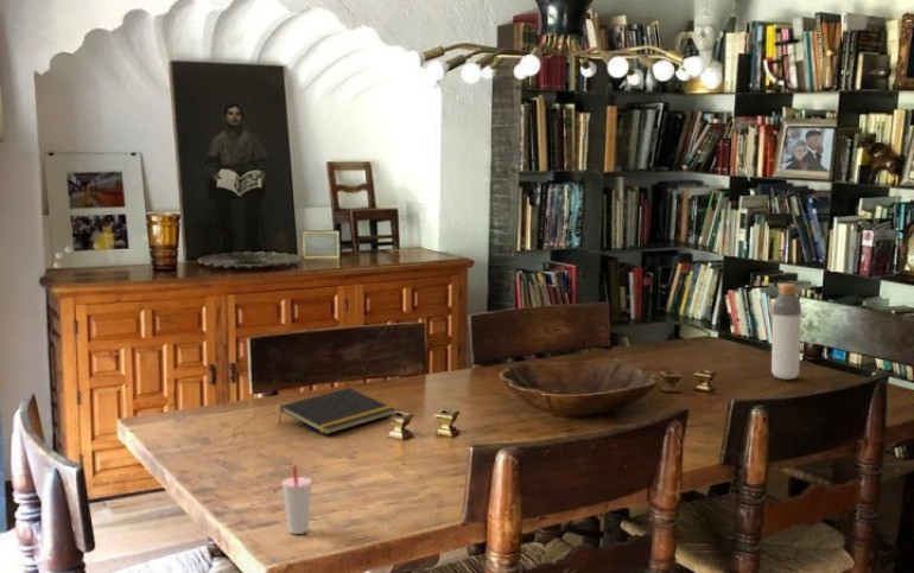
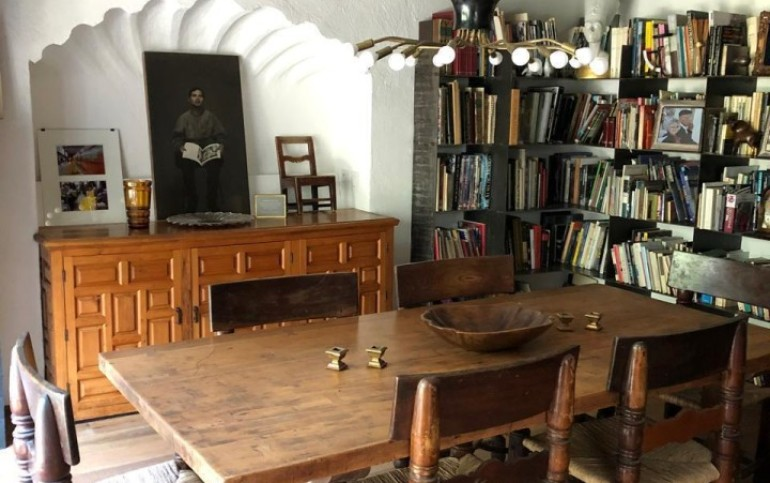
- cup (297, 497)
- bottle (786, 331)
- notepad (338, 409)
